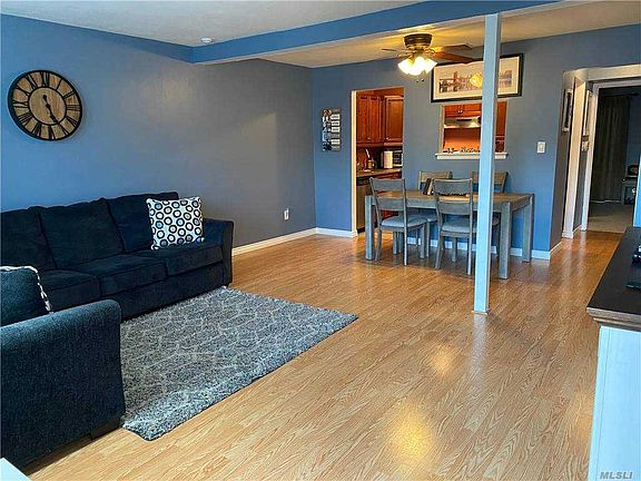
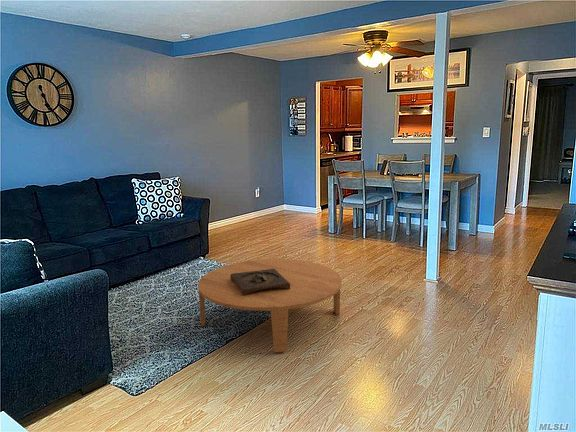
+ coffee table (270, 298)
+ wooden tray (259, 277)
